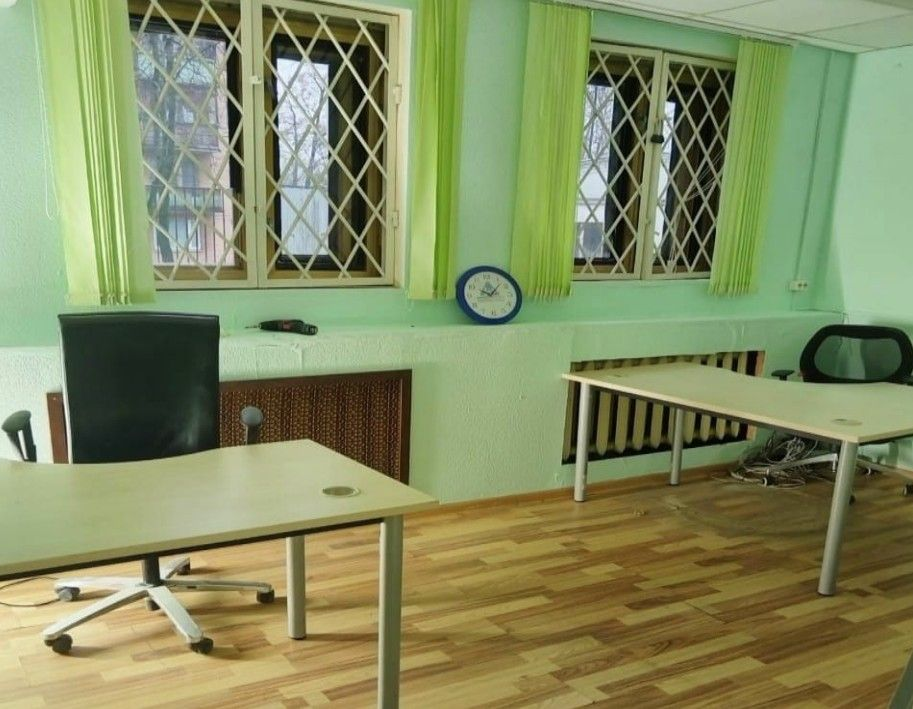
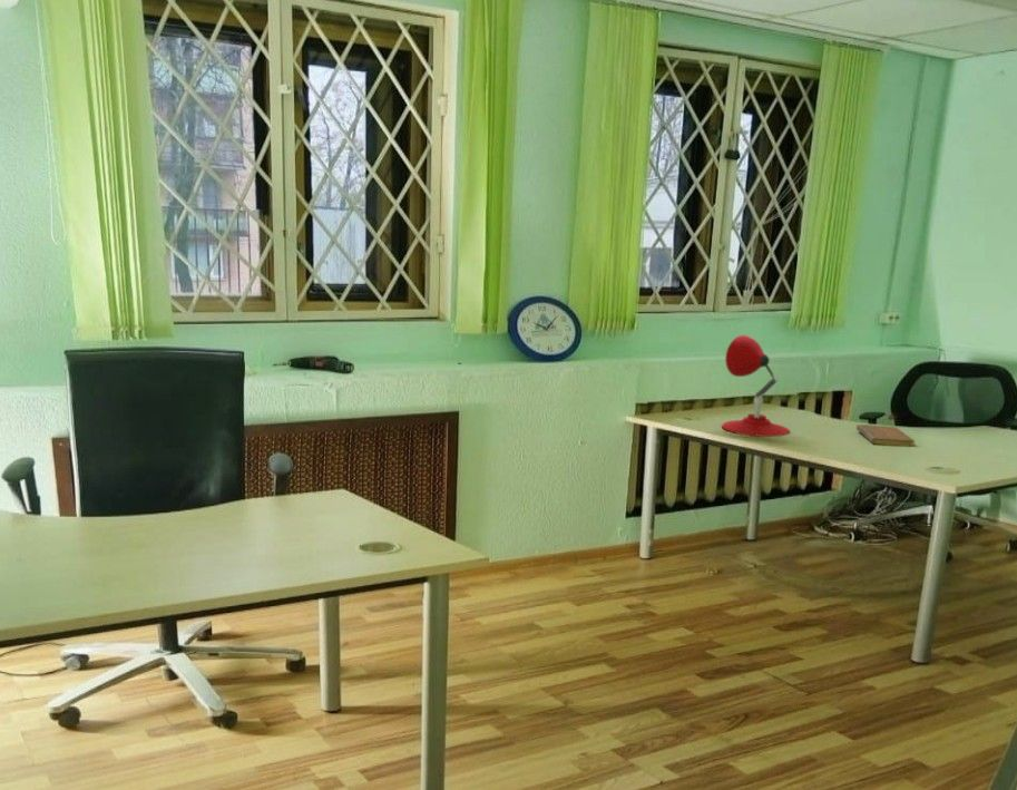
+ notebook (884, 435)
+ desk lamp (763, 387)
